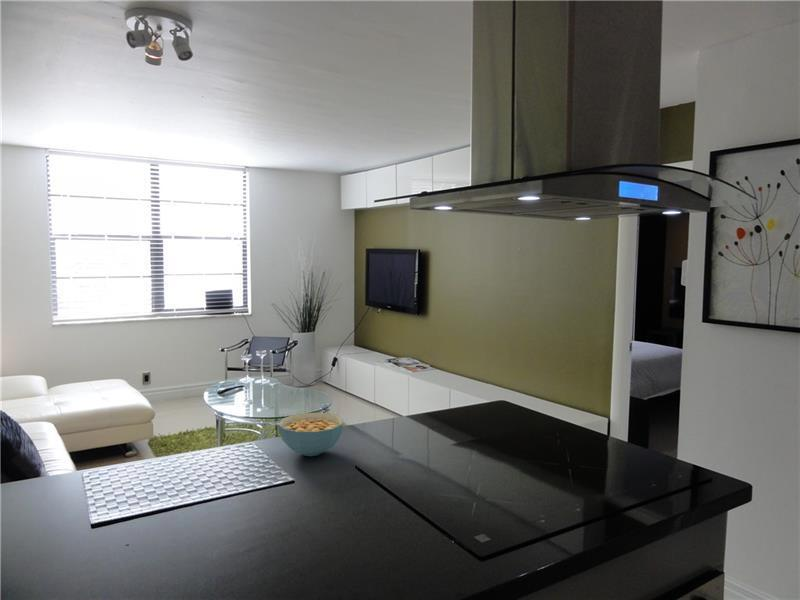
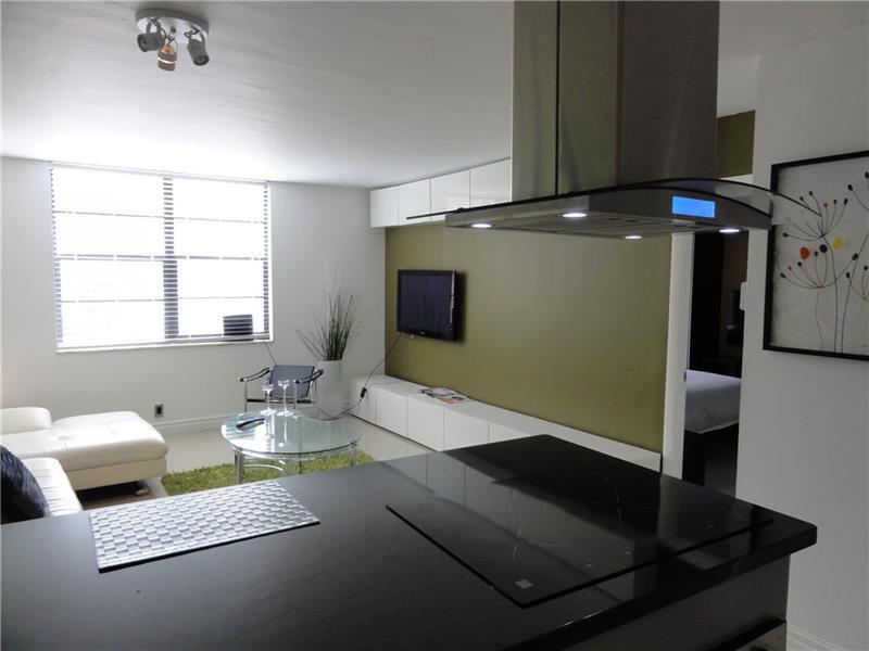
- cereal bowl (311, 437)
